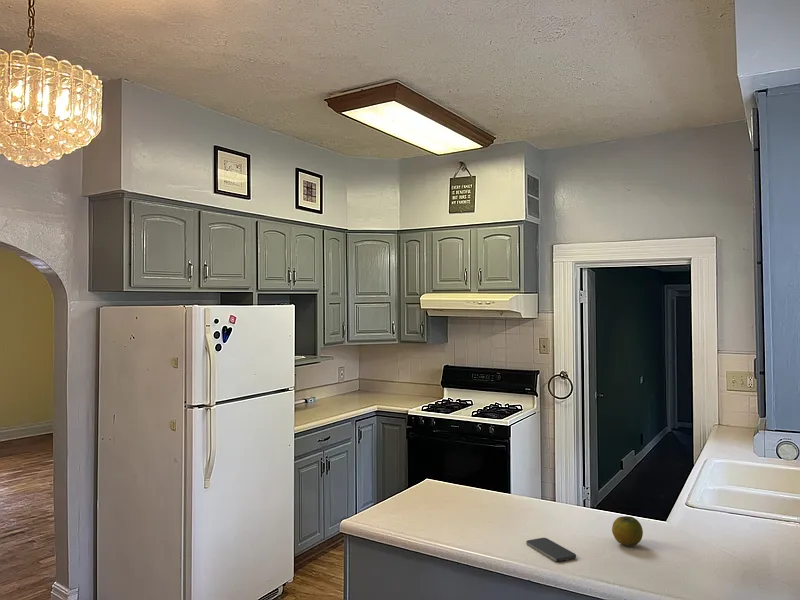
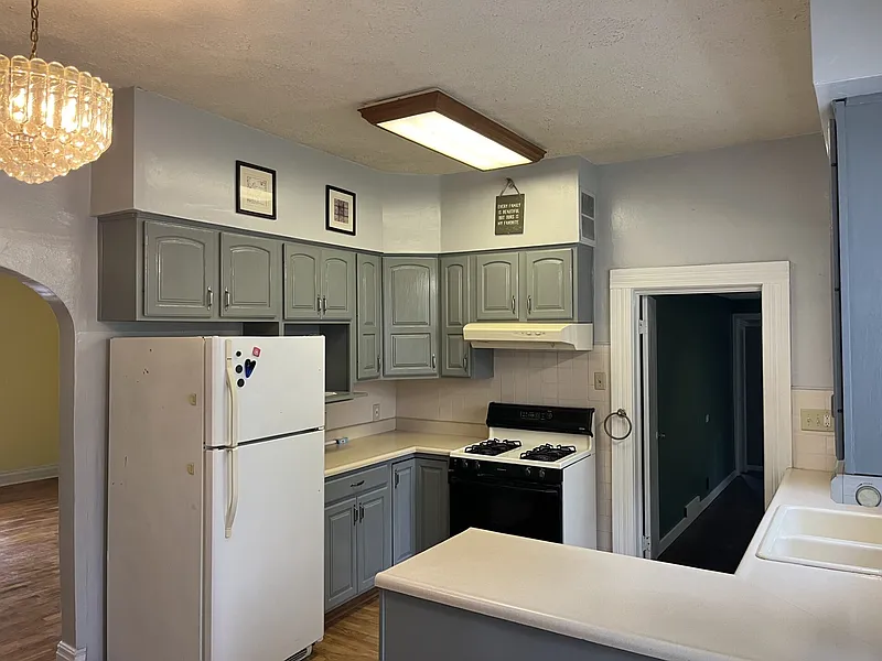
- fruit (627, 530)
- smartphone (550, 548)
